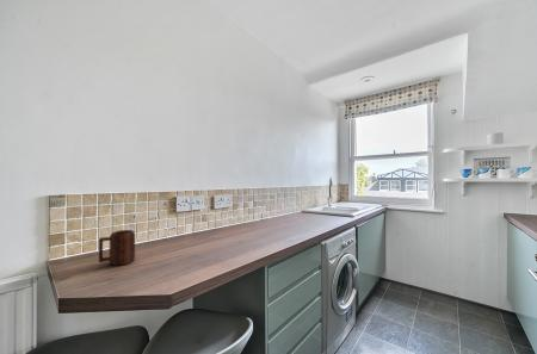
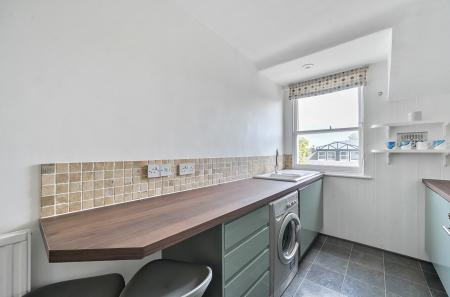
- mug (117, 247)
